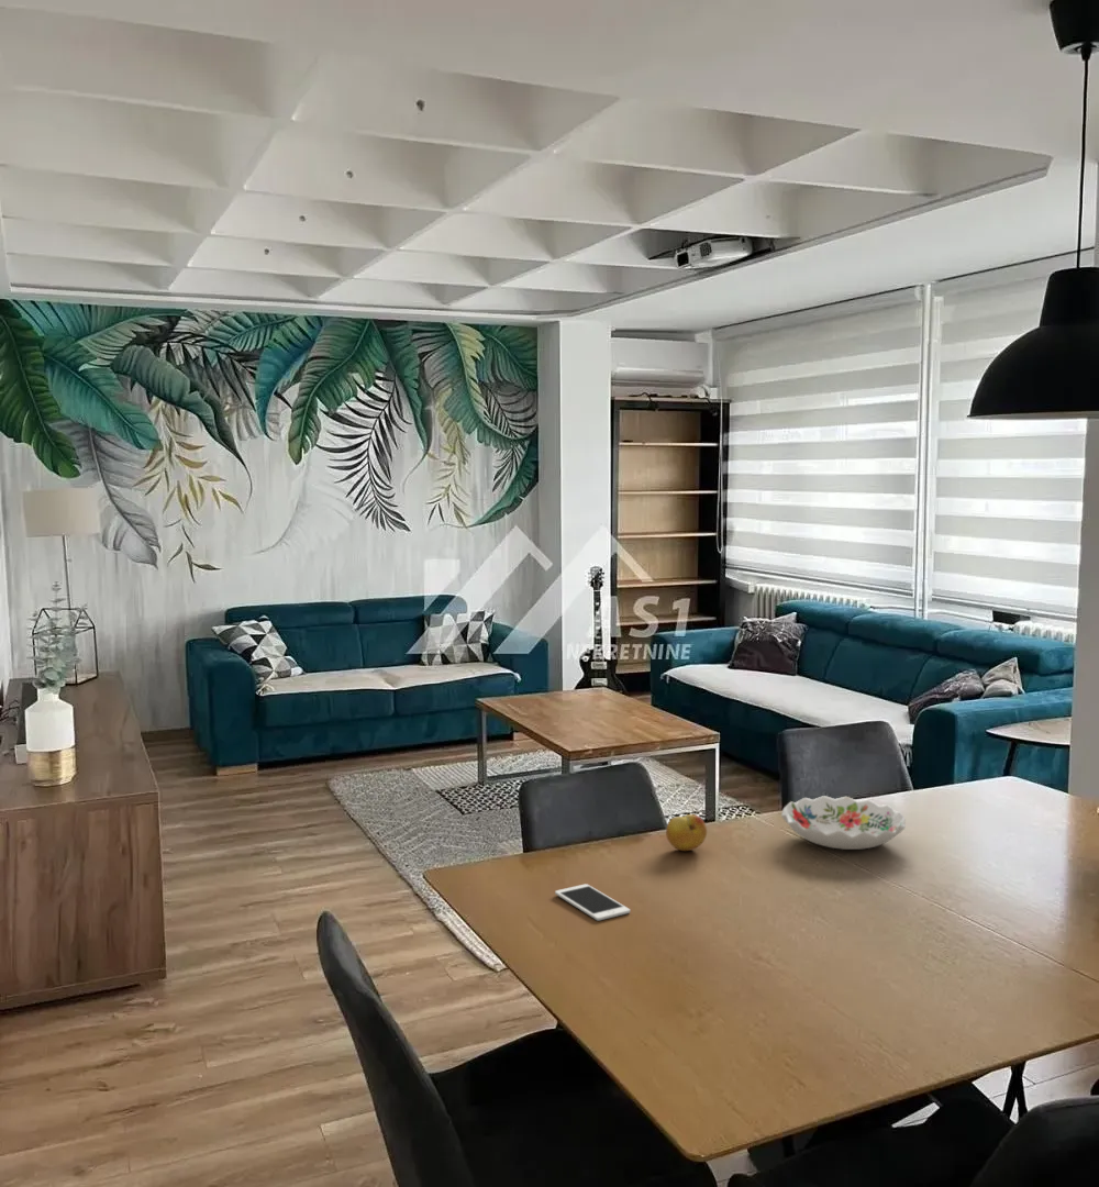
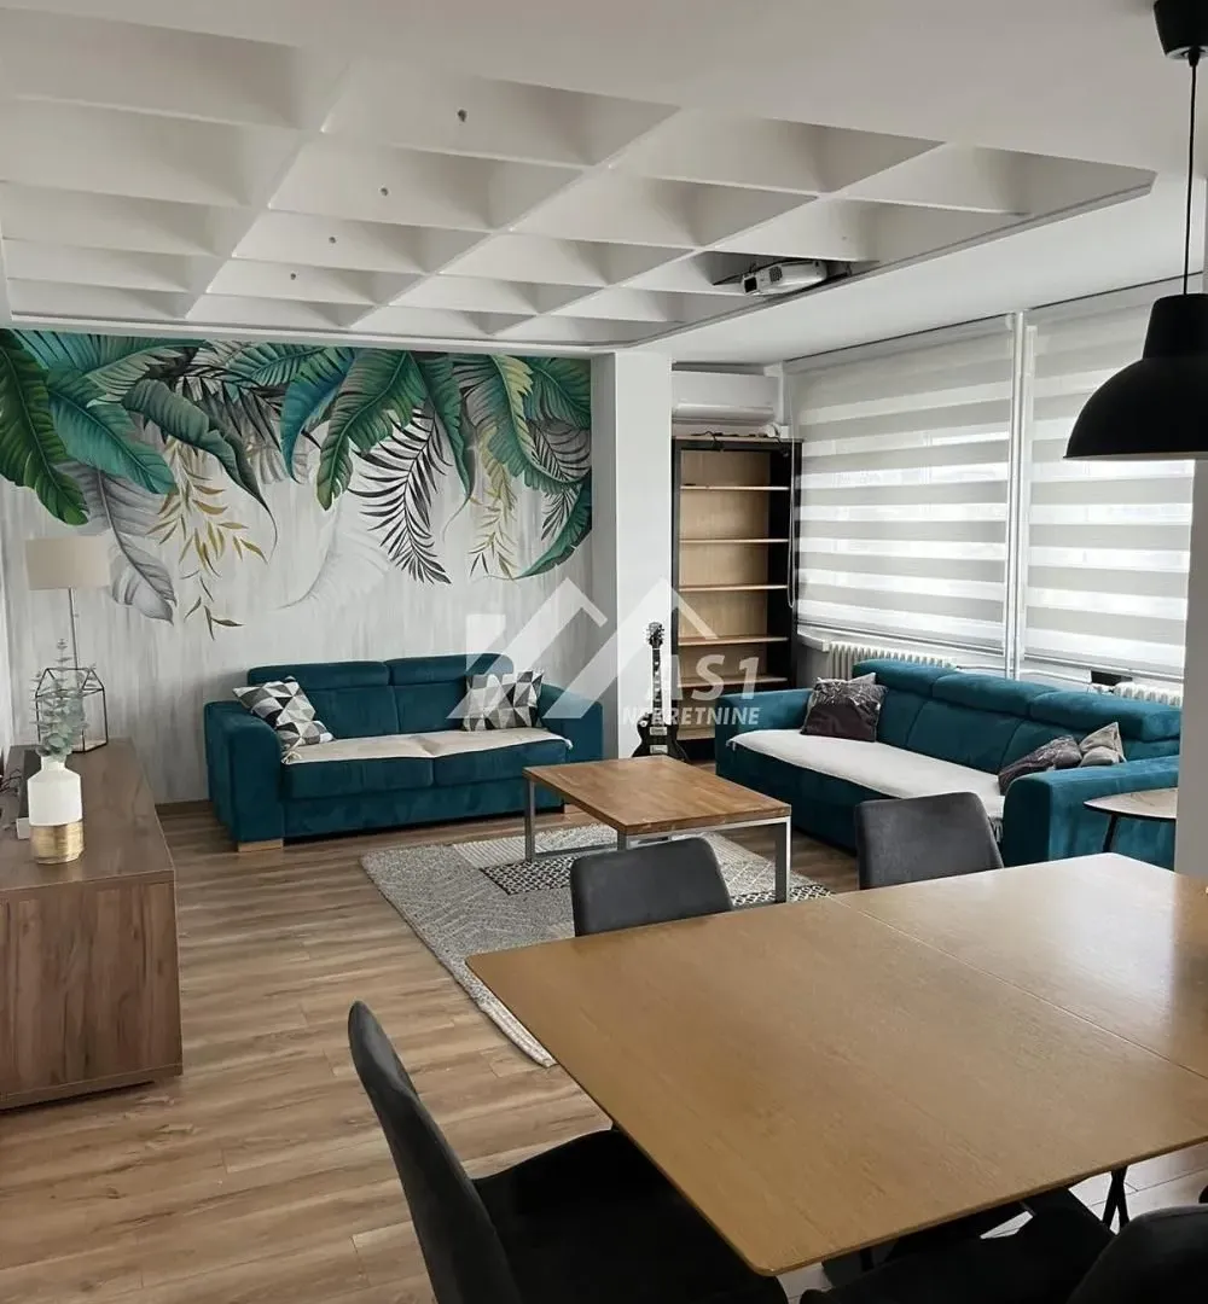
- cell phone (591, 901)
- decorative bowl (842, 827)
- fruit (686, 832)
